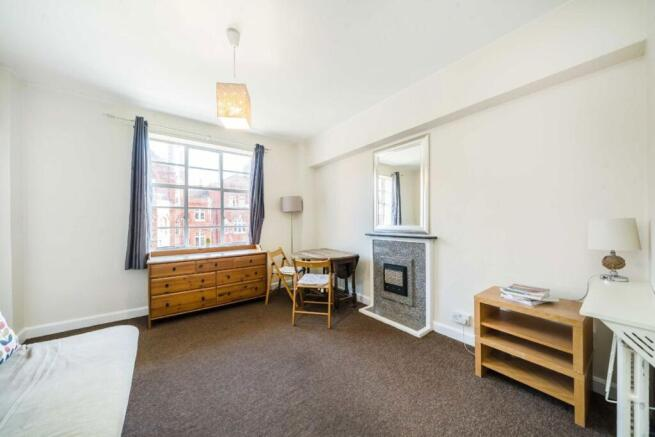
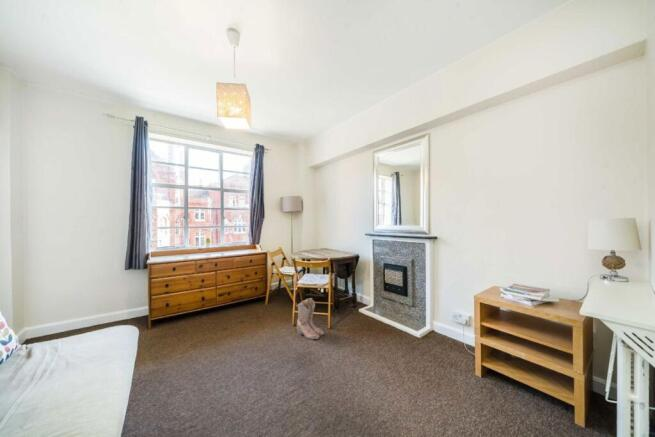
+ boots (310, 317)
